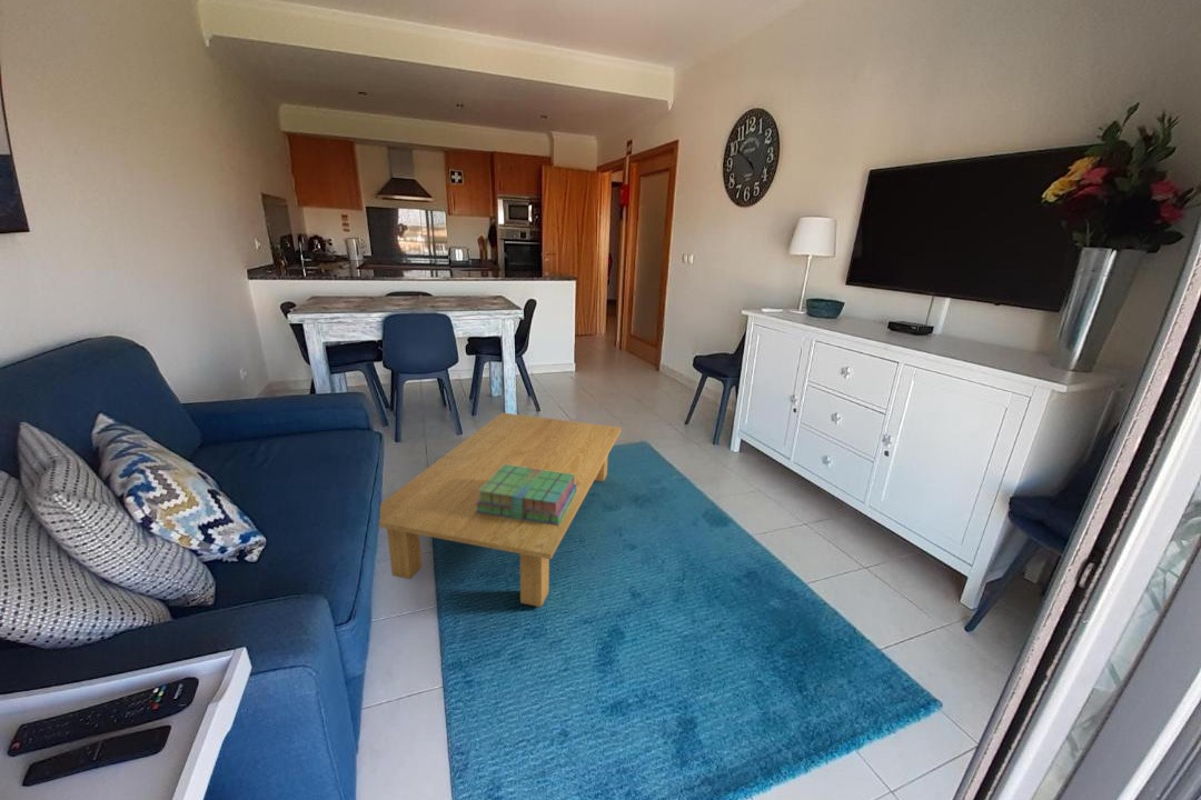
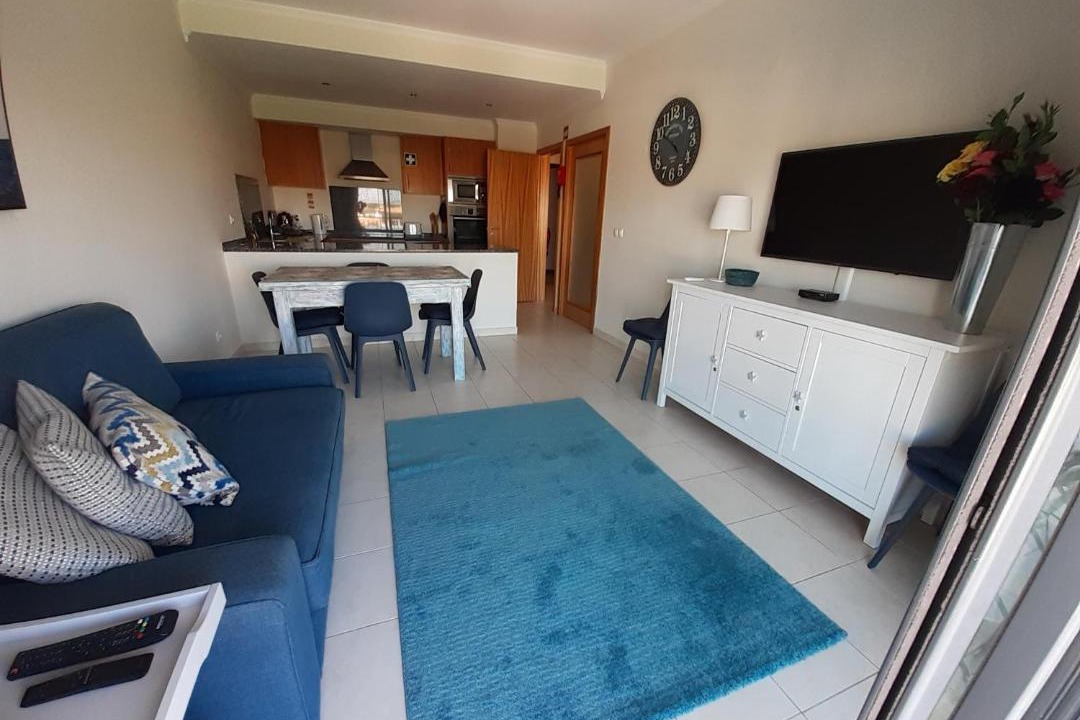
- stack of books (528, 491)
- coffee table (522, 467)
